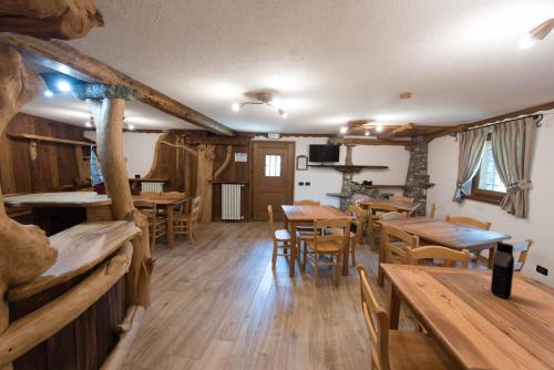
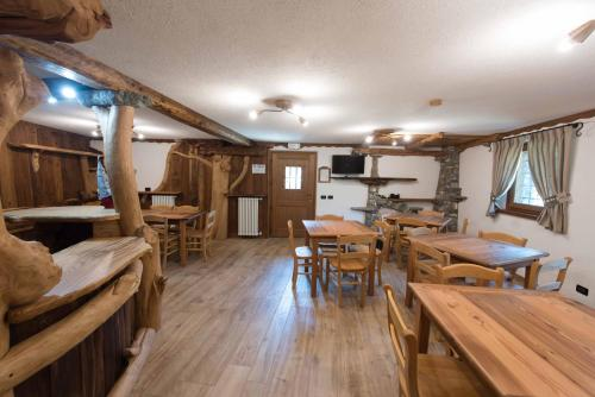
- water bottle (502, 269)
